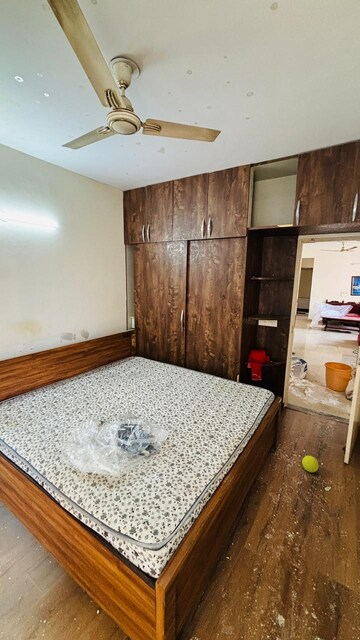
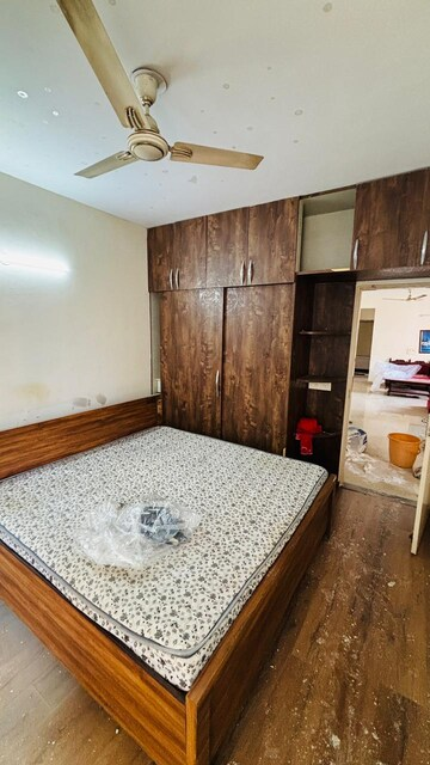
- ball (310, 463)
